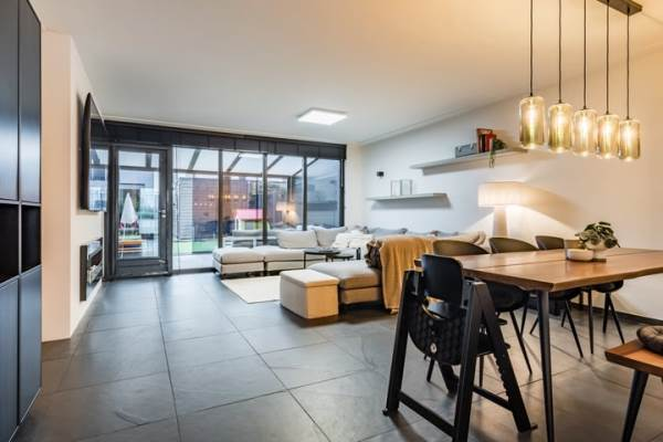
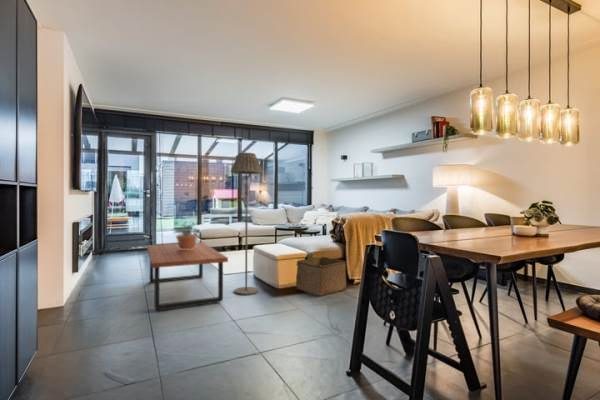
+ coffee table (182, 276)
+ potted plant (189, 235)
+ storage bin (320, 275)
+ floor lamp (246, 222)
